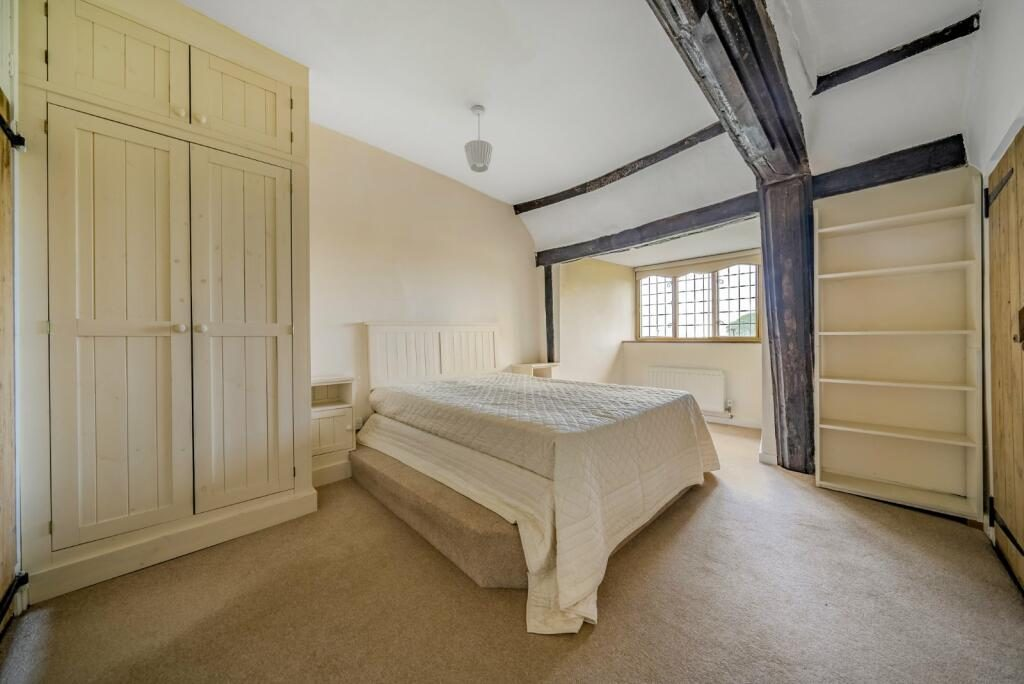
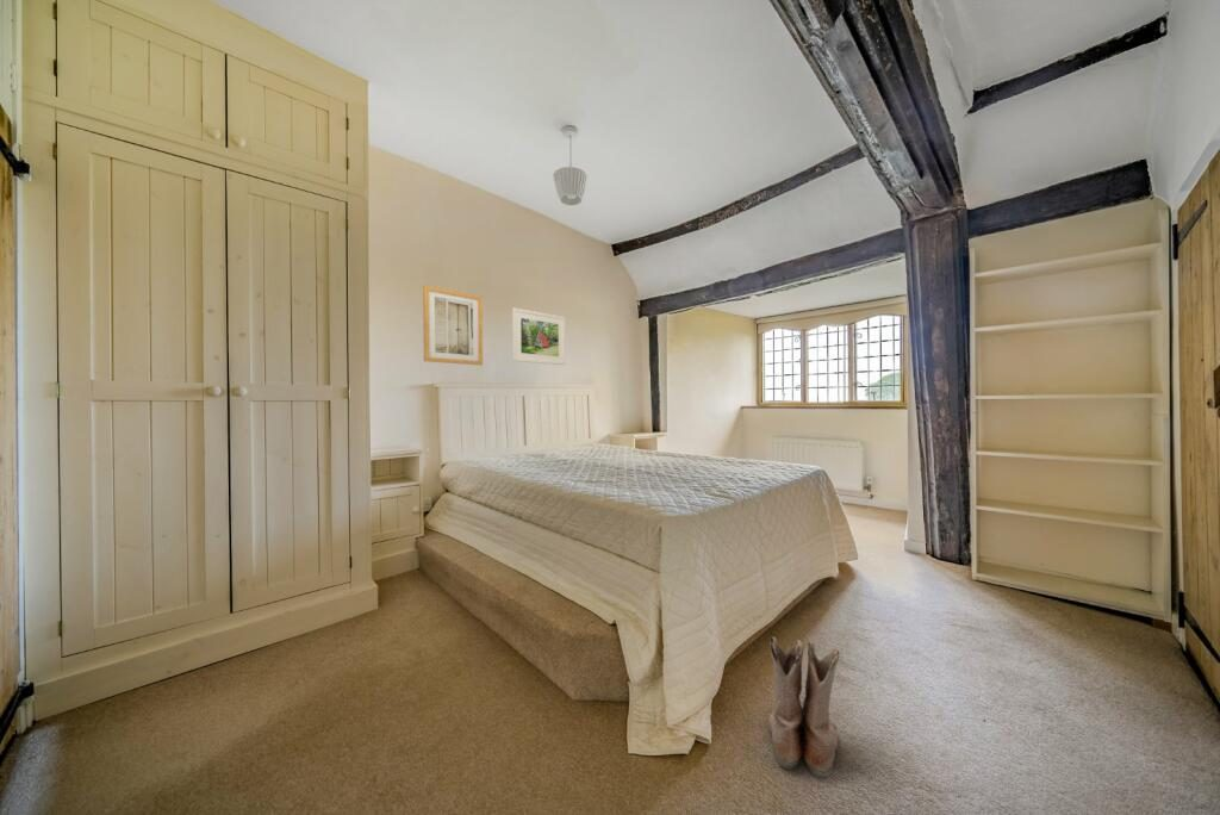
+ boots (801, 686)
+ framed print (540, 337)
+ wall art (454, 326)
